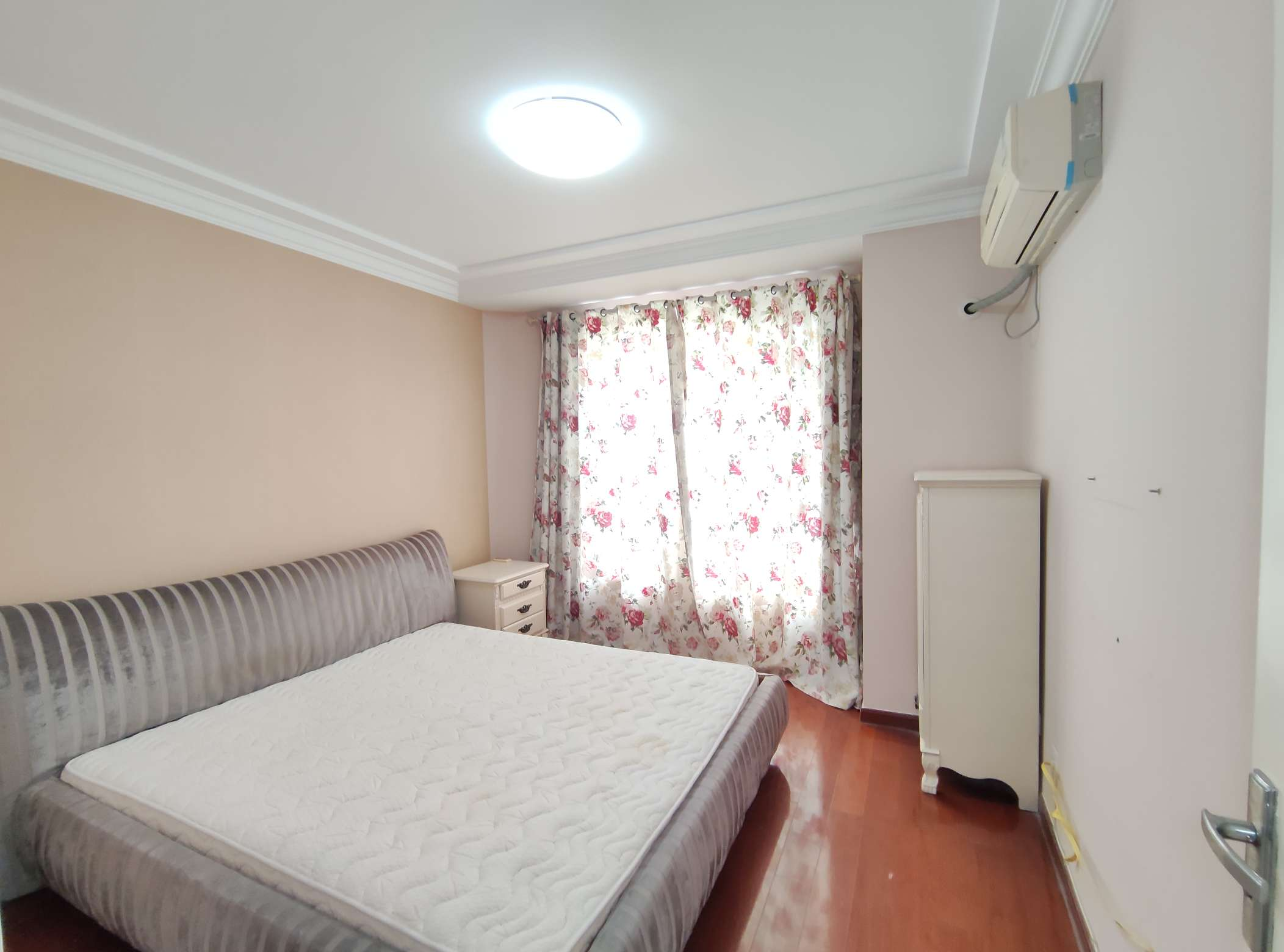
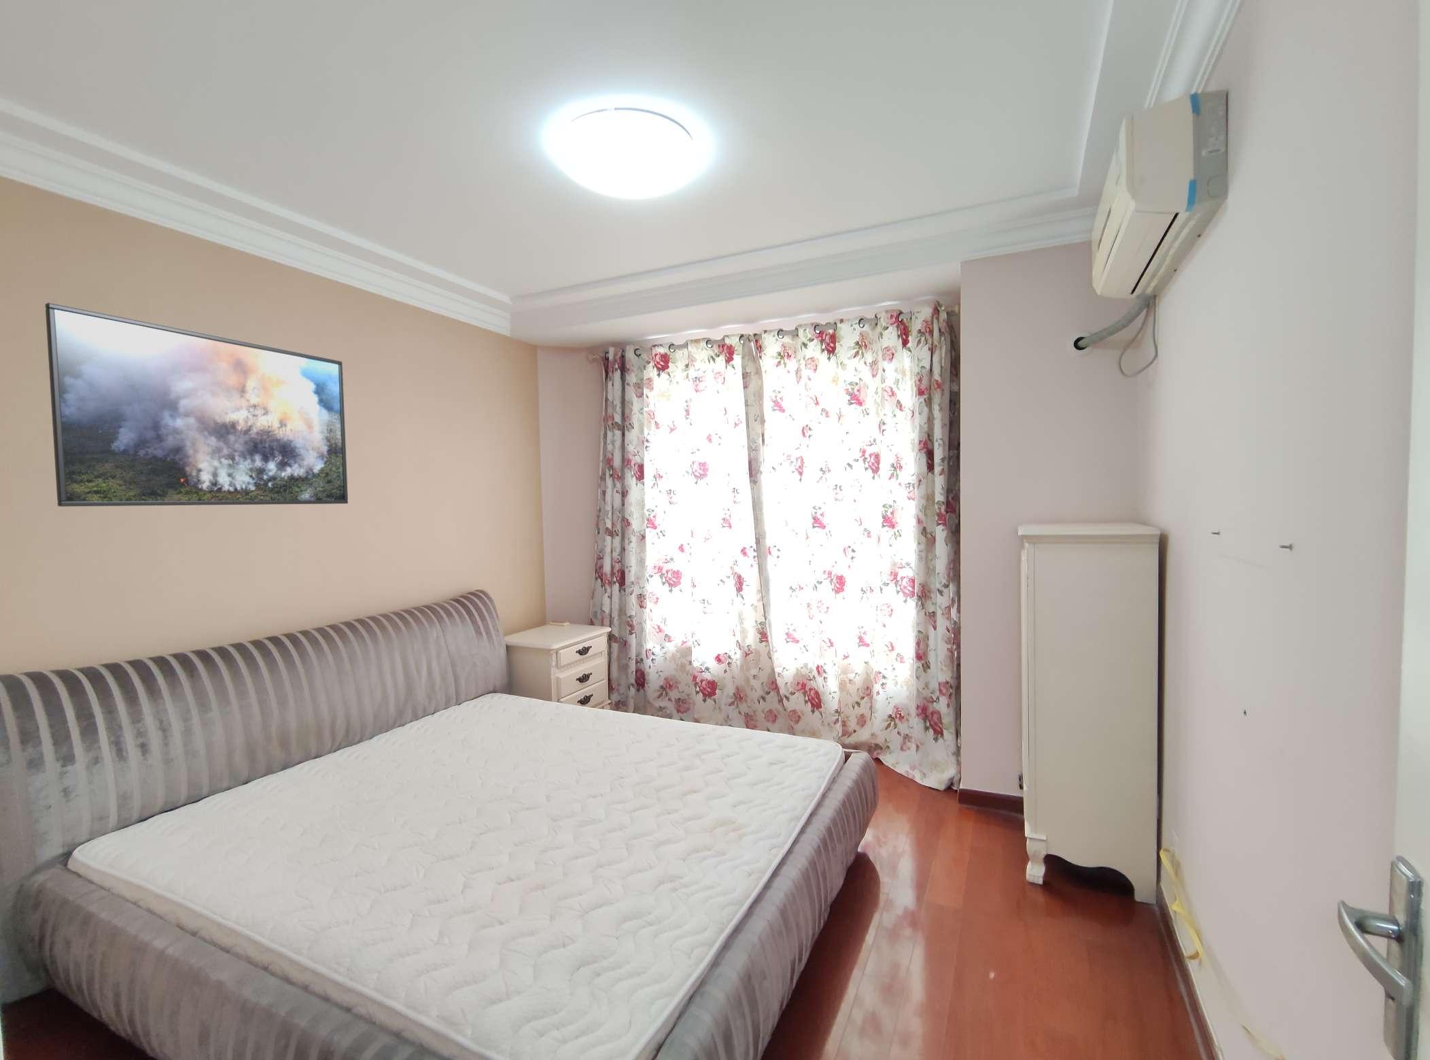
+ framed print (224, 421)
